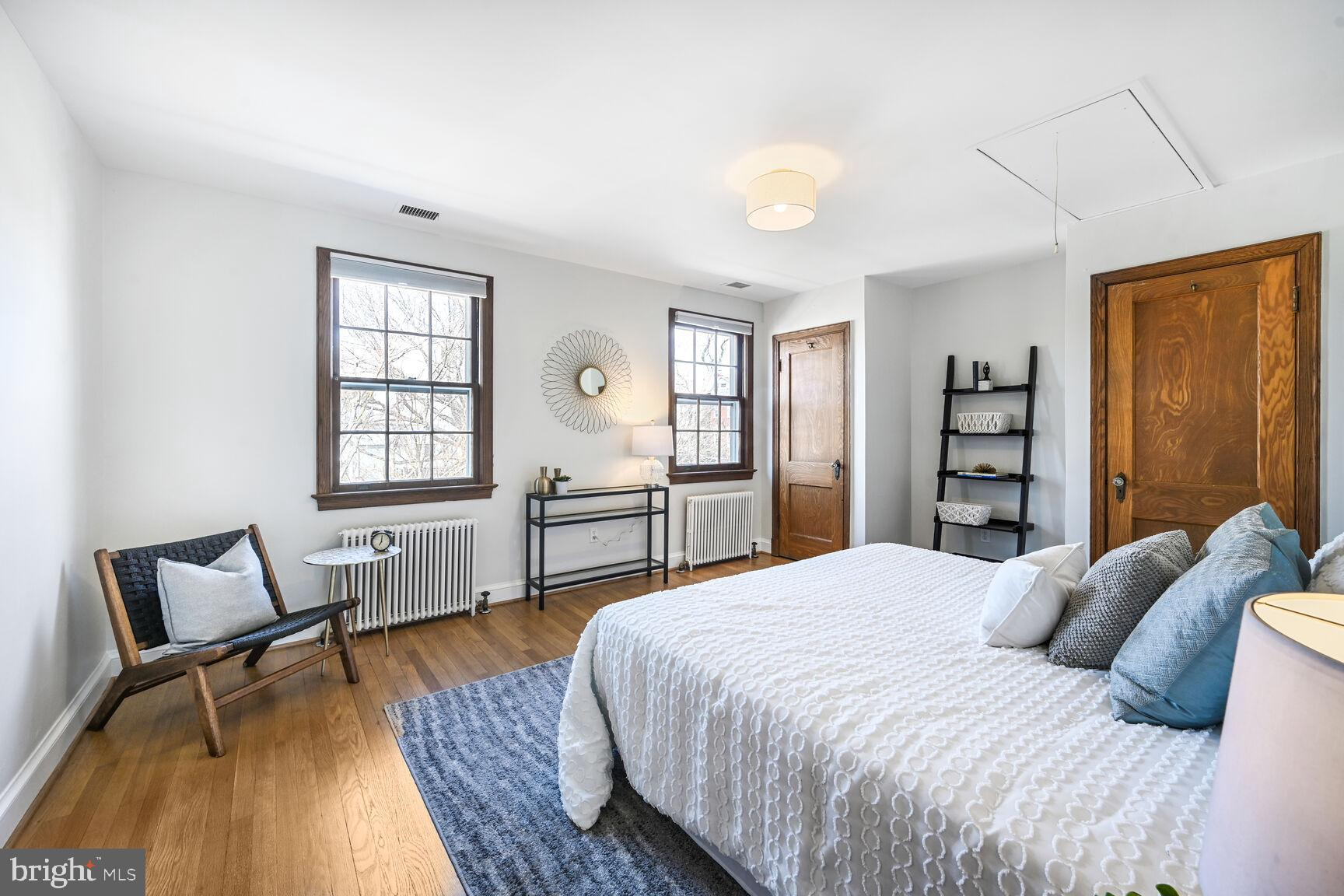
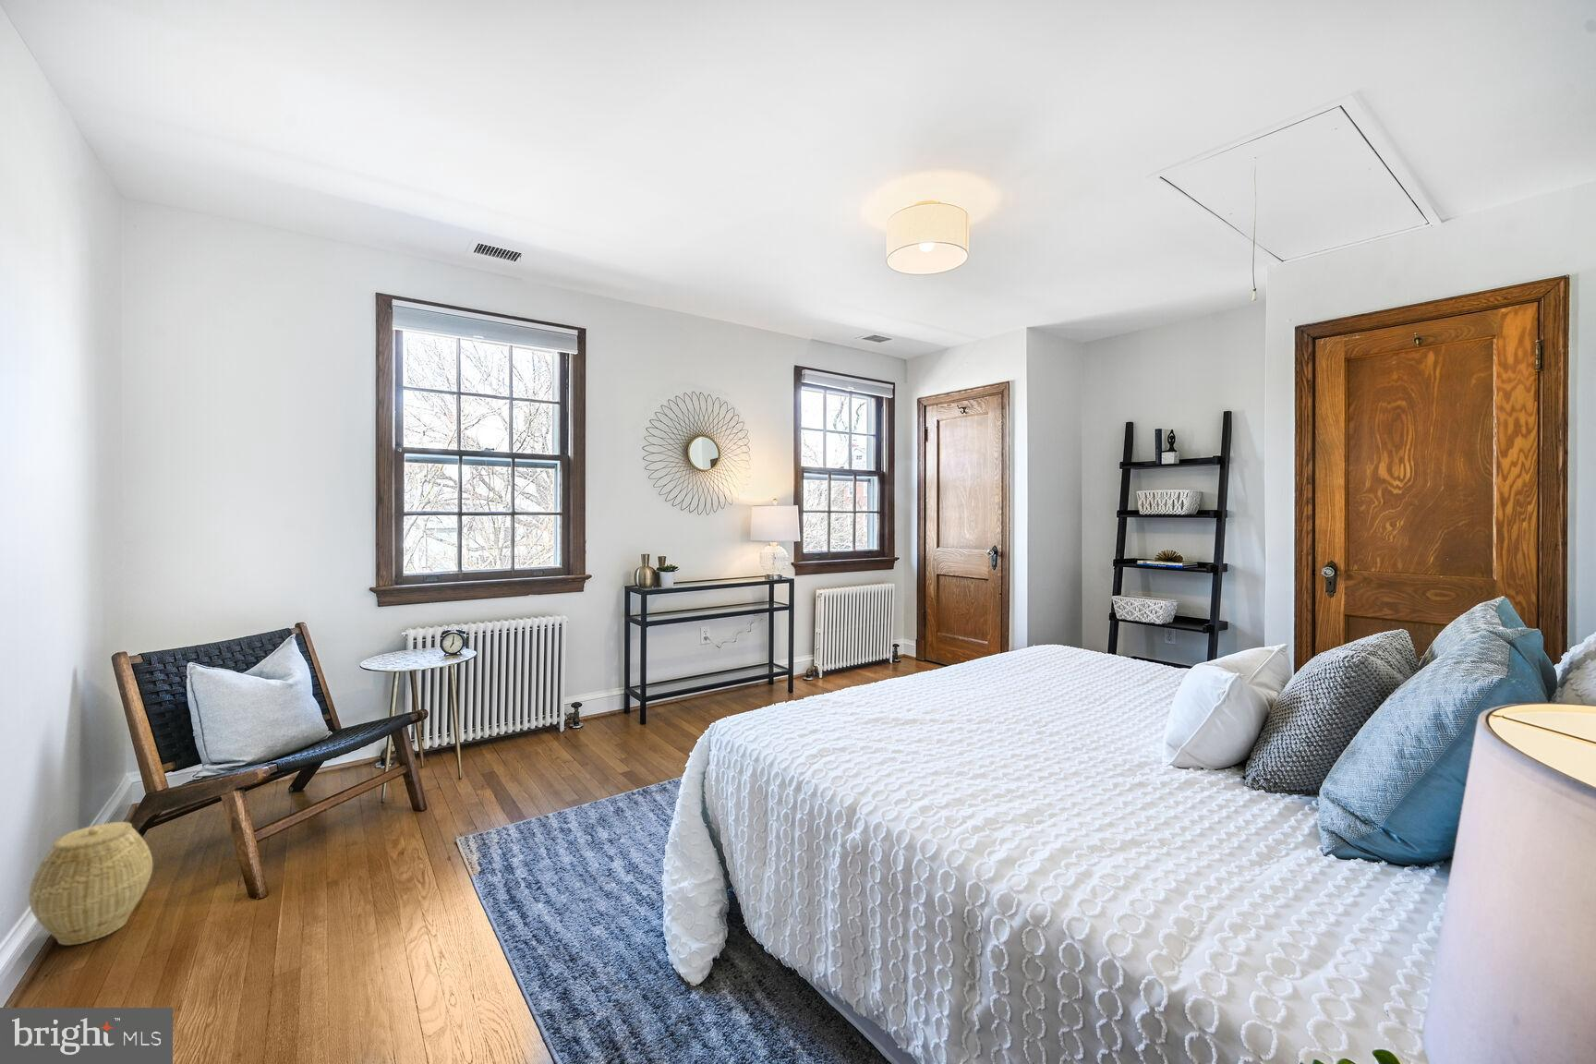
+ woven basket (94, 879)
